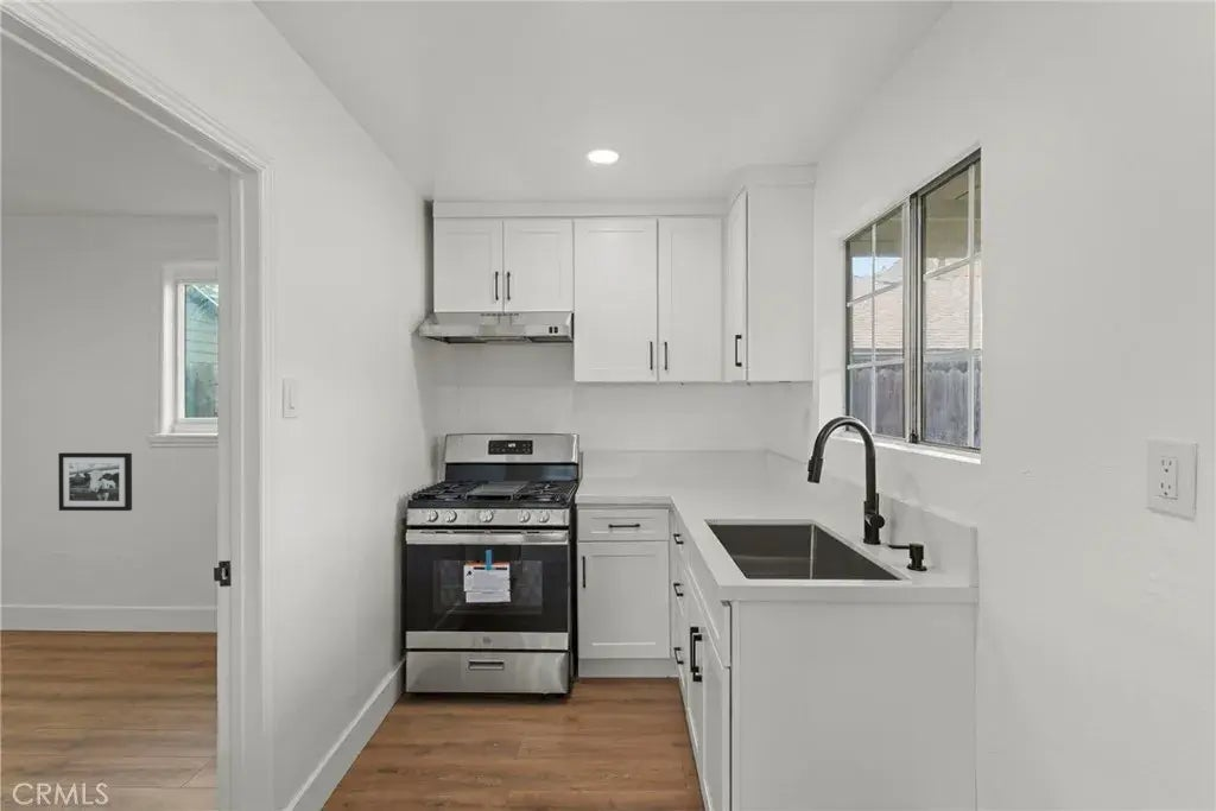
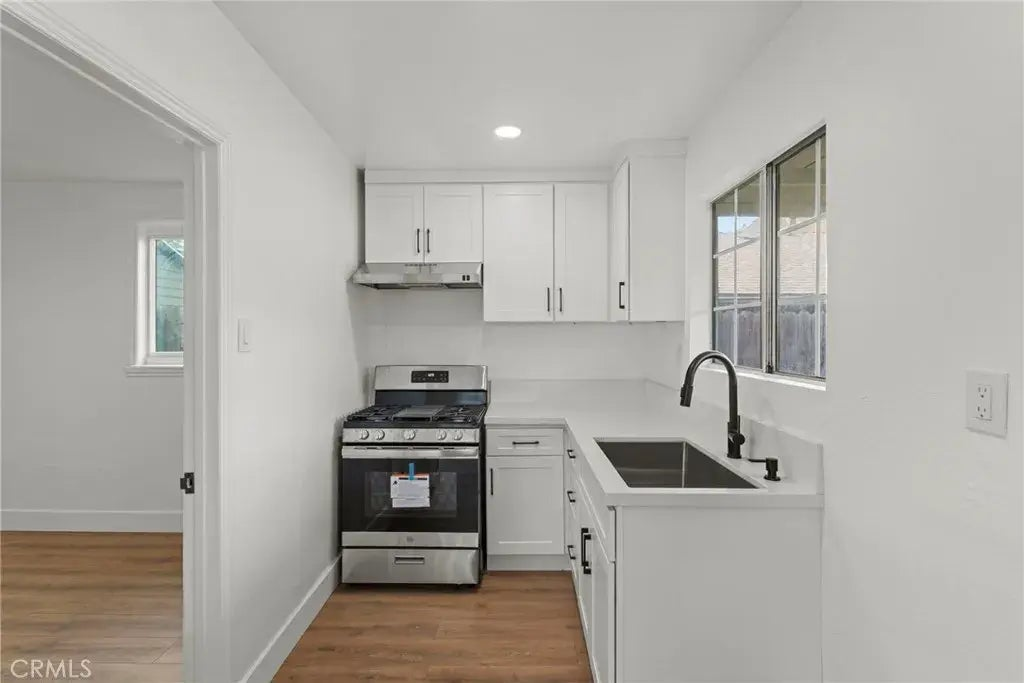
- picture frame (95, 481)
